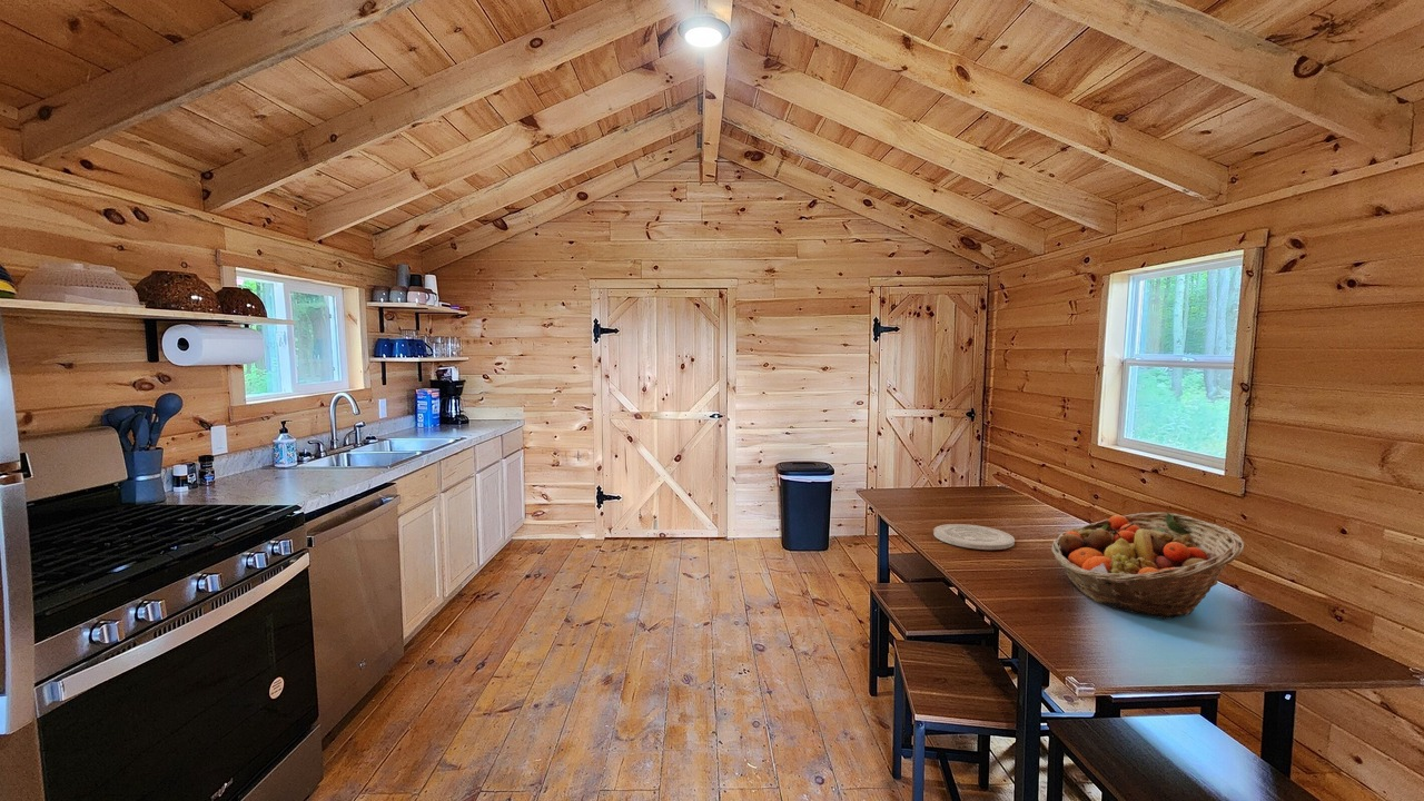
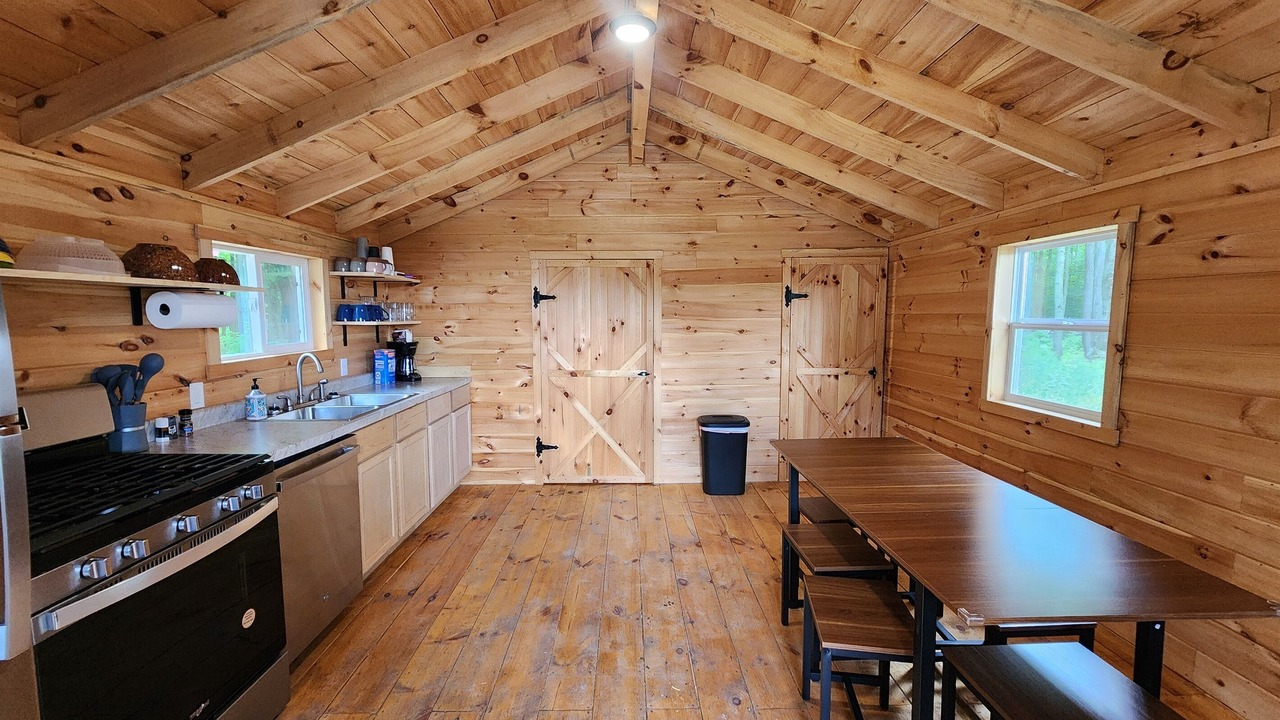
- plate (972, 535)
- fruit basket (1138, 556)
